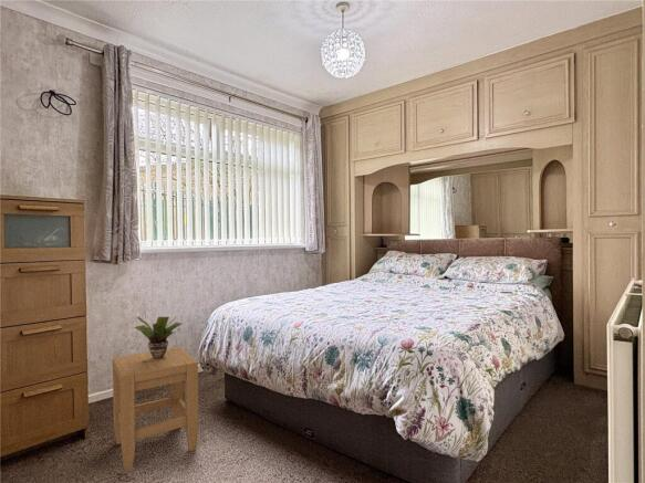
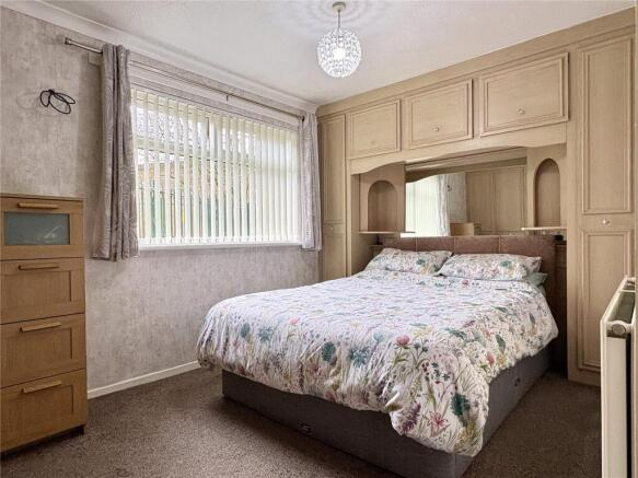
- stool (154, 402)
- potted plant (158, 336)
